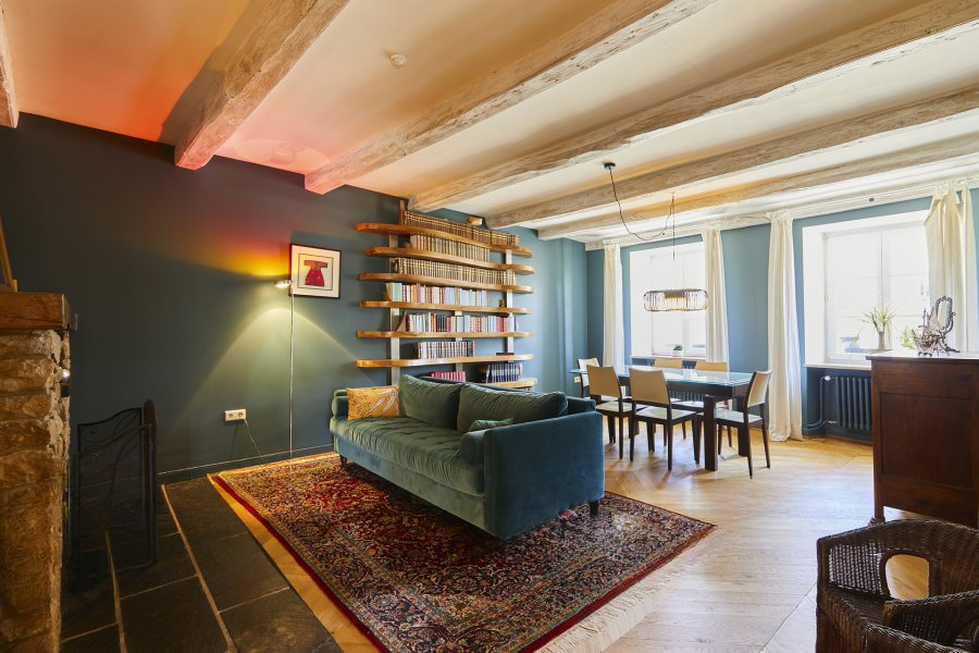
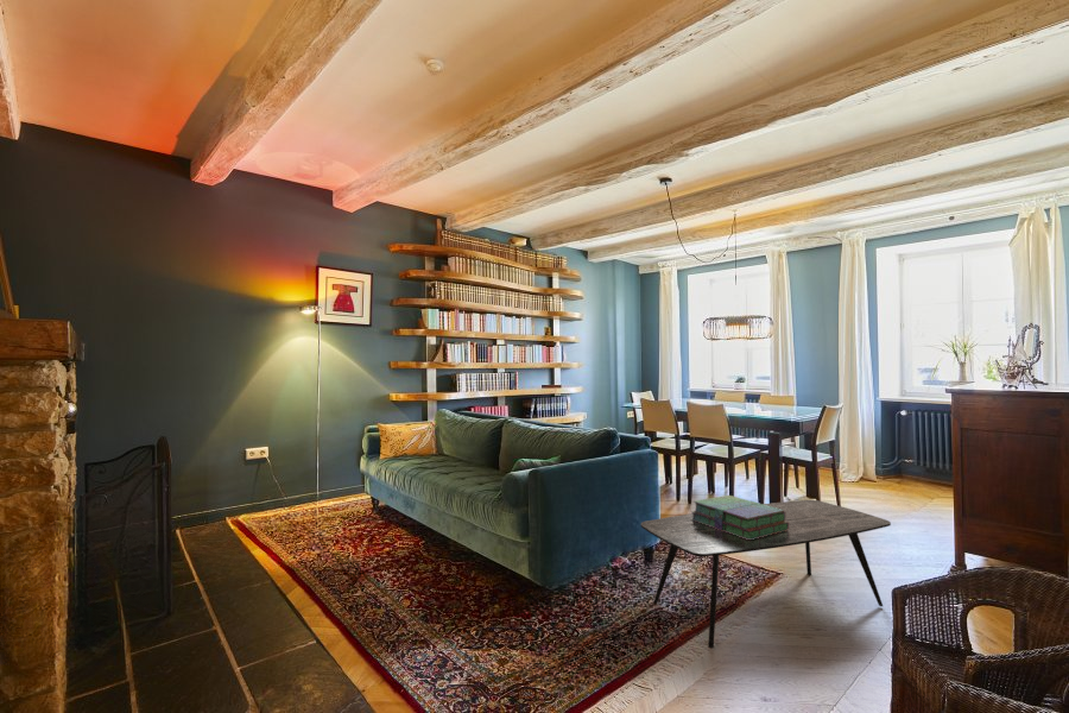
+ stack of books (738, 515)
+ coffee table (761, 549)
